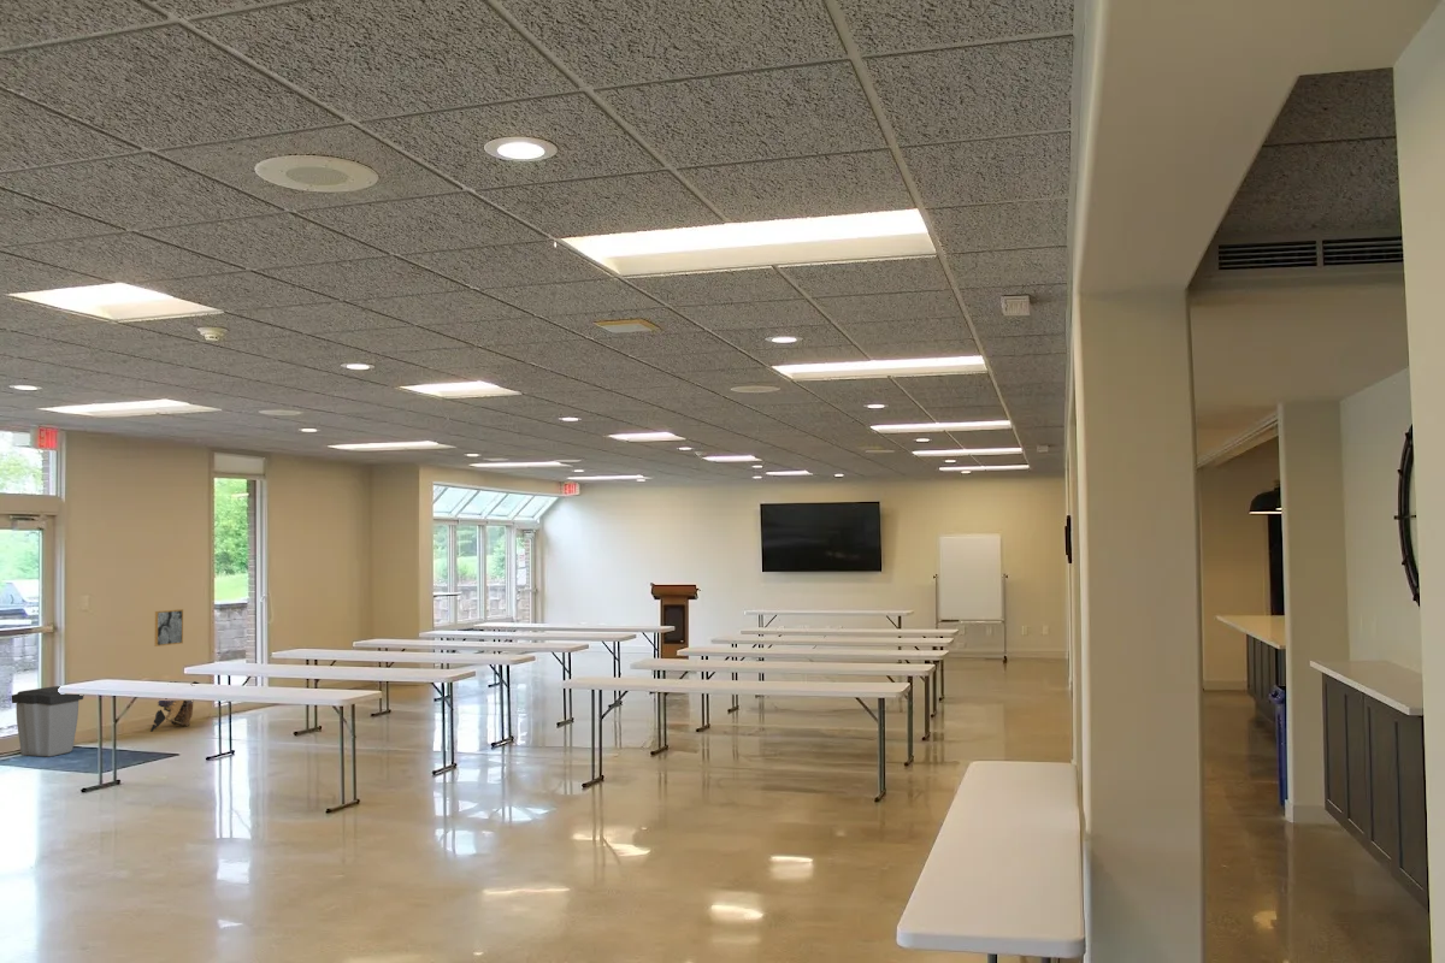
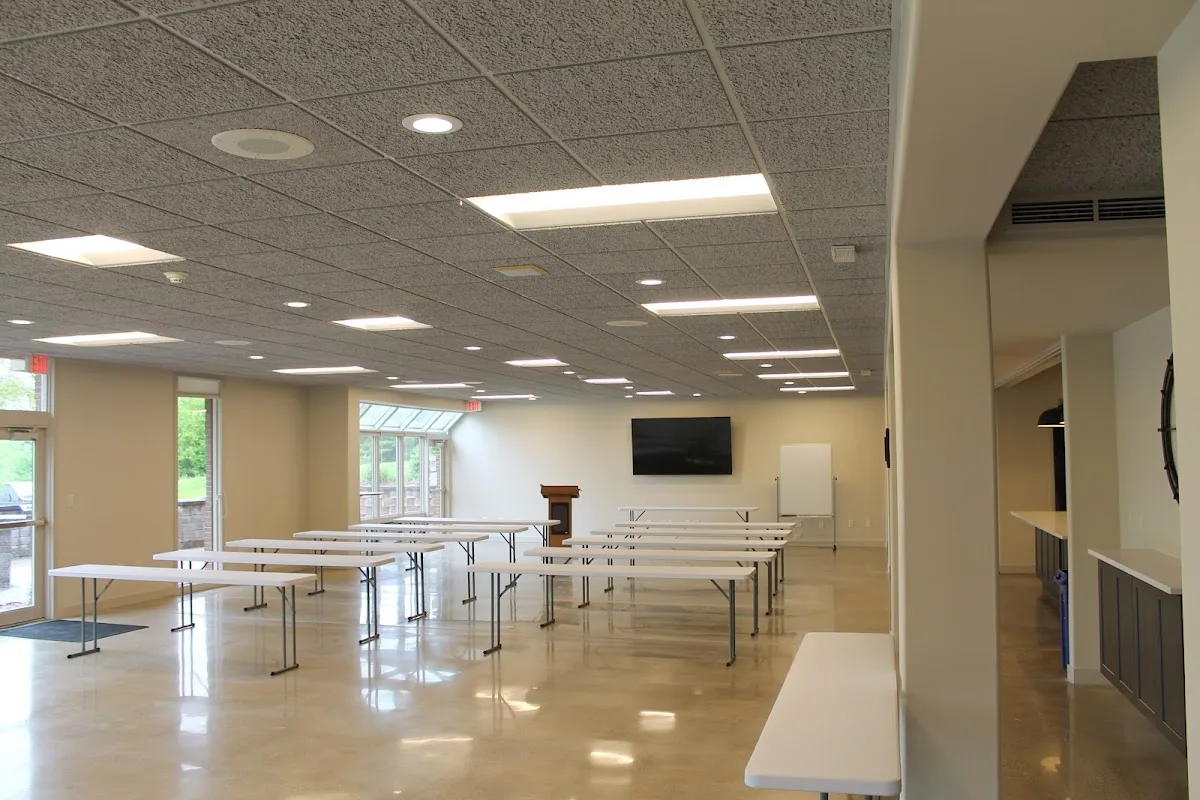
- trash can (46, 721)
- wall art (169, 627)
- backpack (173, 704)
